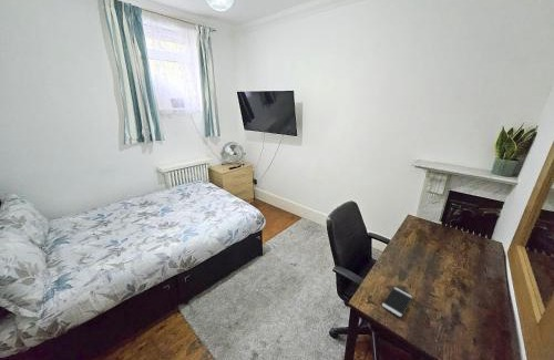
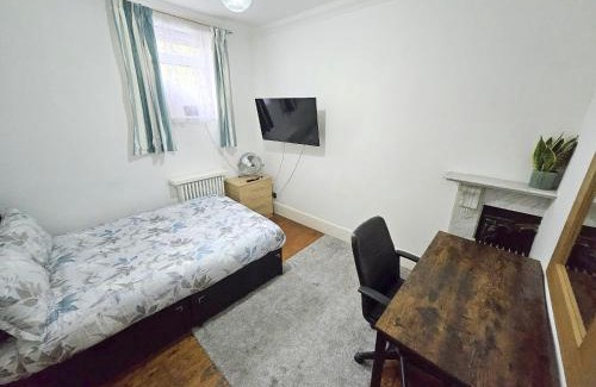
- smartphone (397, 300)
